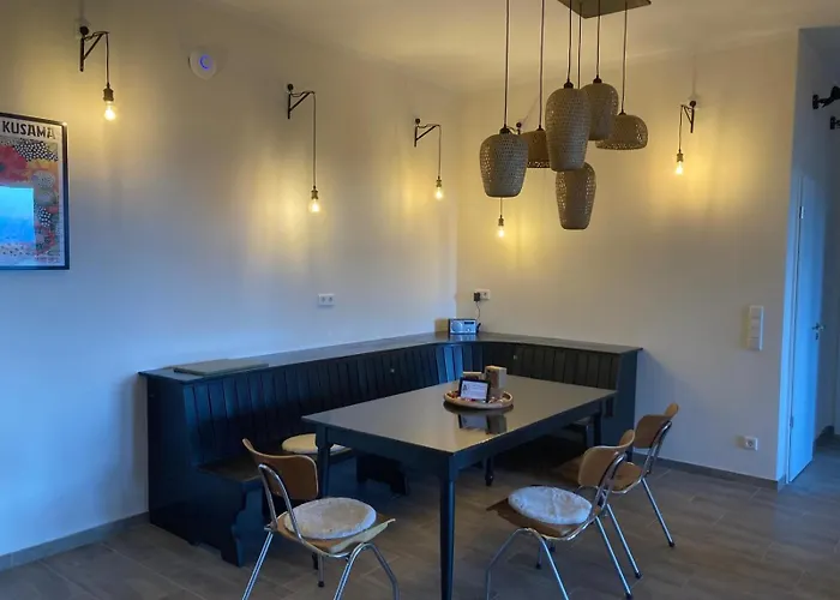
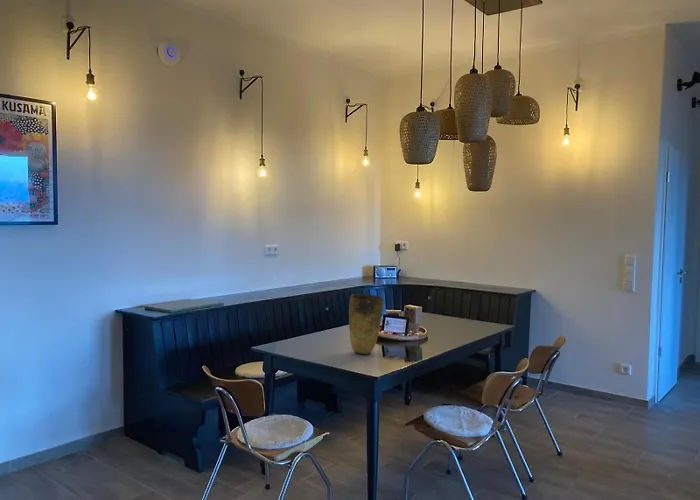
+ vase (365, 324)
